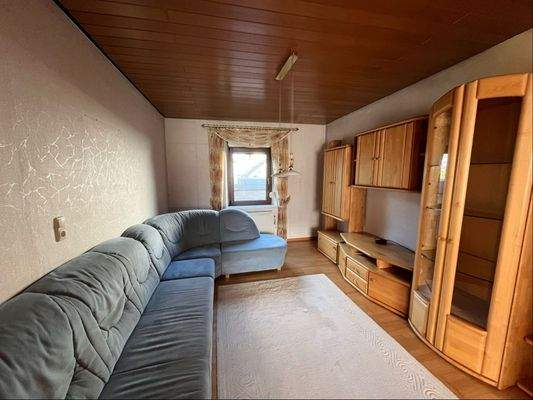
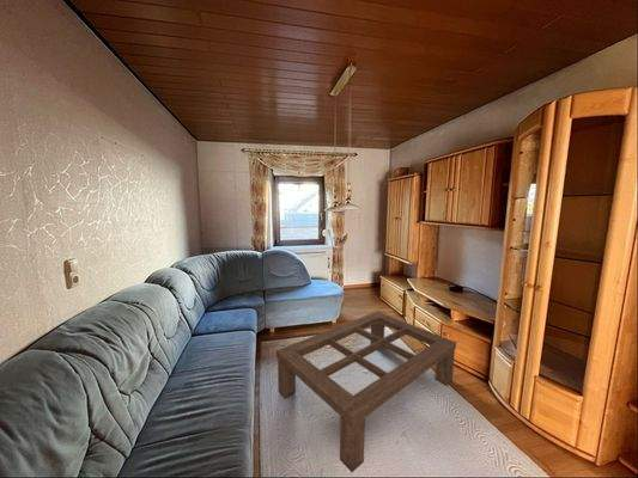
+ coffee table (369, 366)
